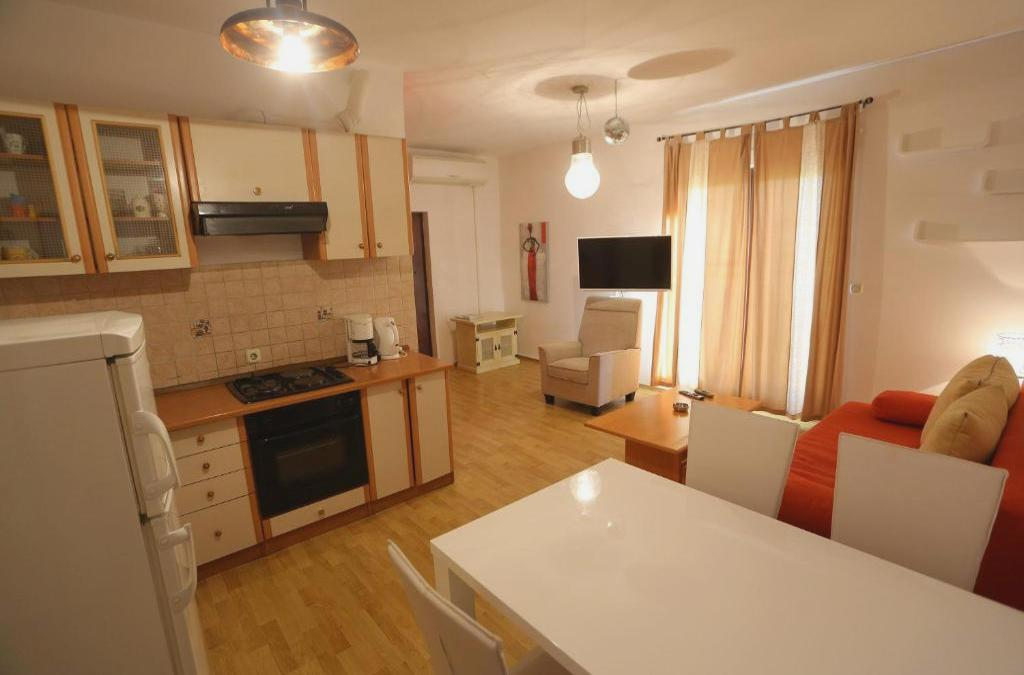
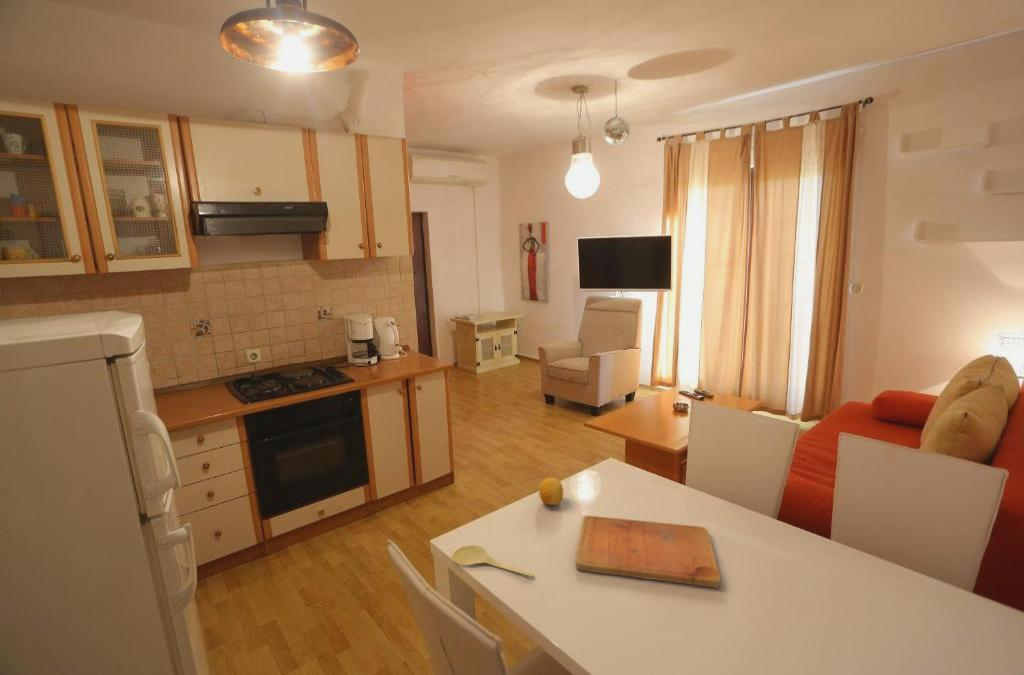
+ fruit (551, 491)
+ spoon (492, 562)
+ cutting board (644, 547)
